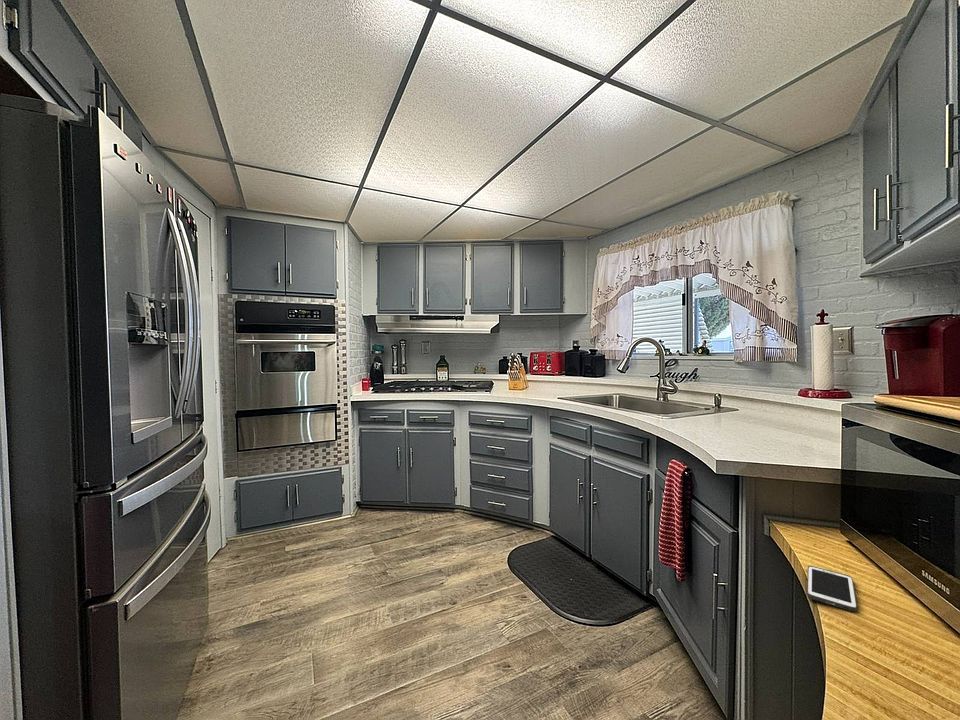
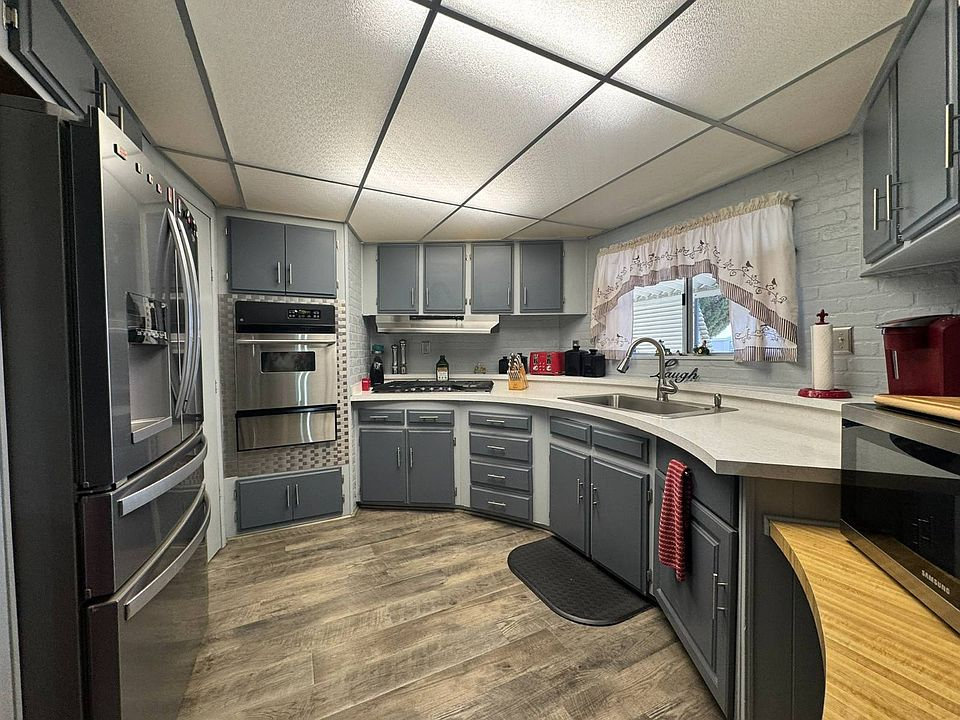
- cell phone (830, 586)
